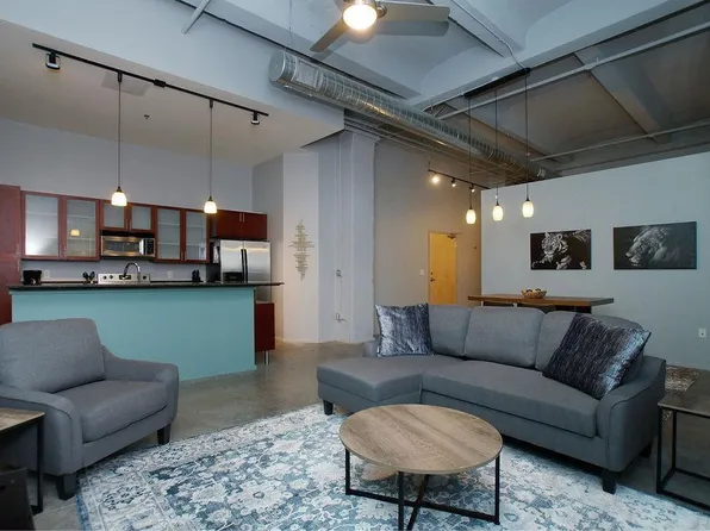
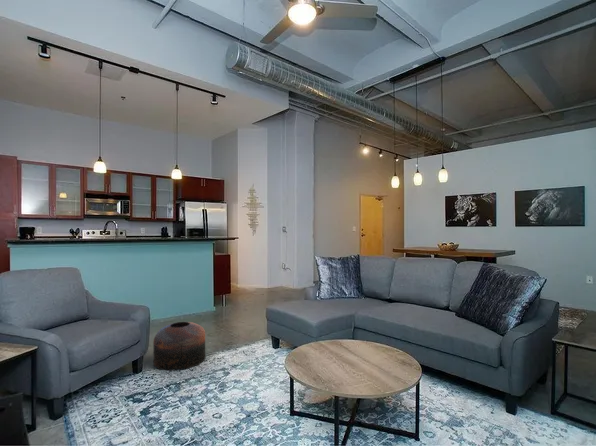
+ pouf (180, 342)
